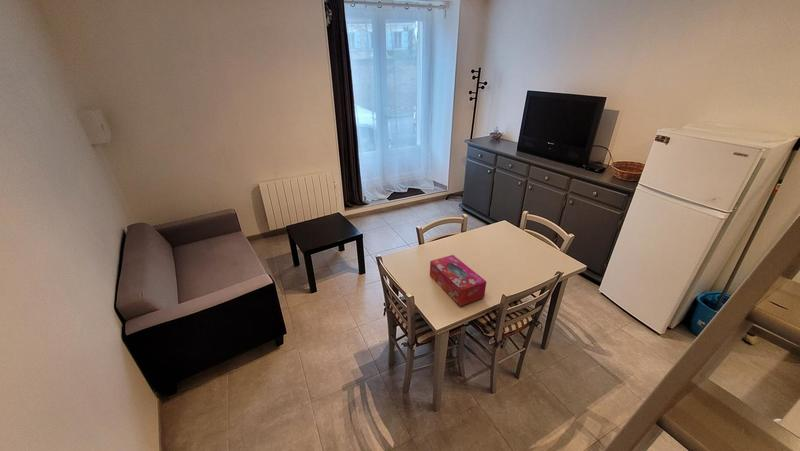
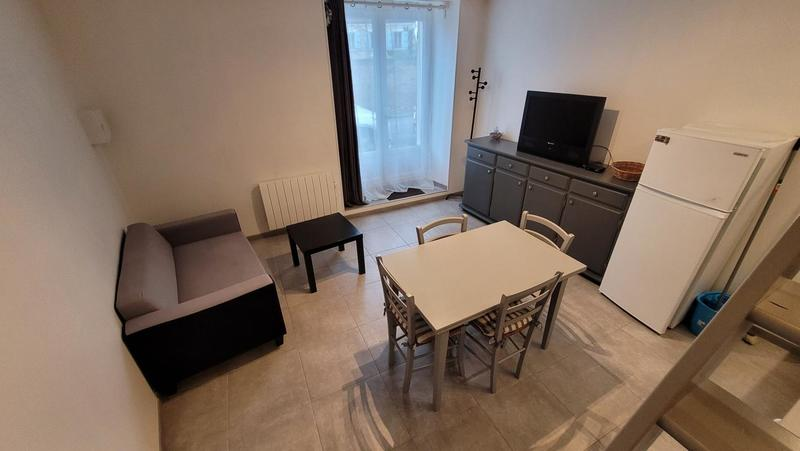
- tissue box (456, 278)
